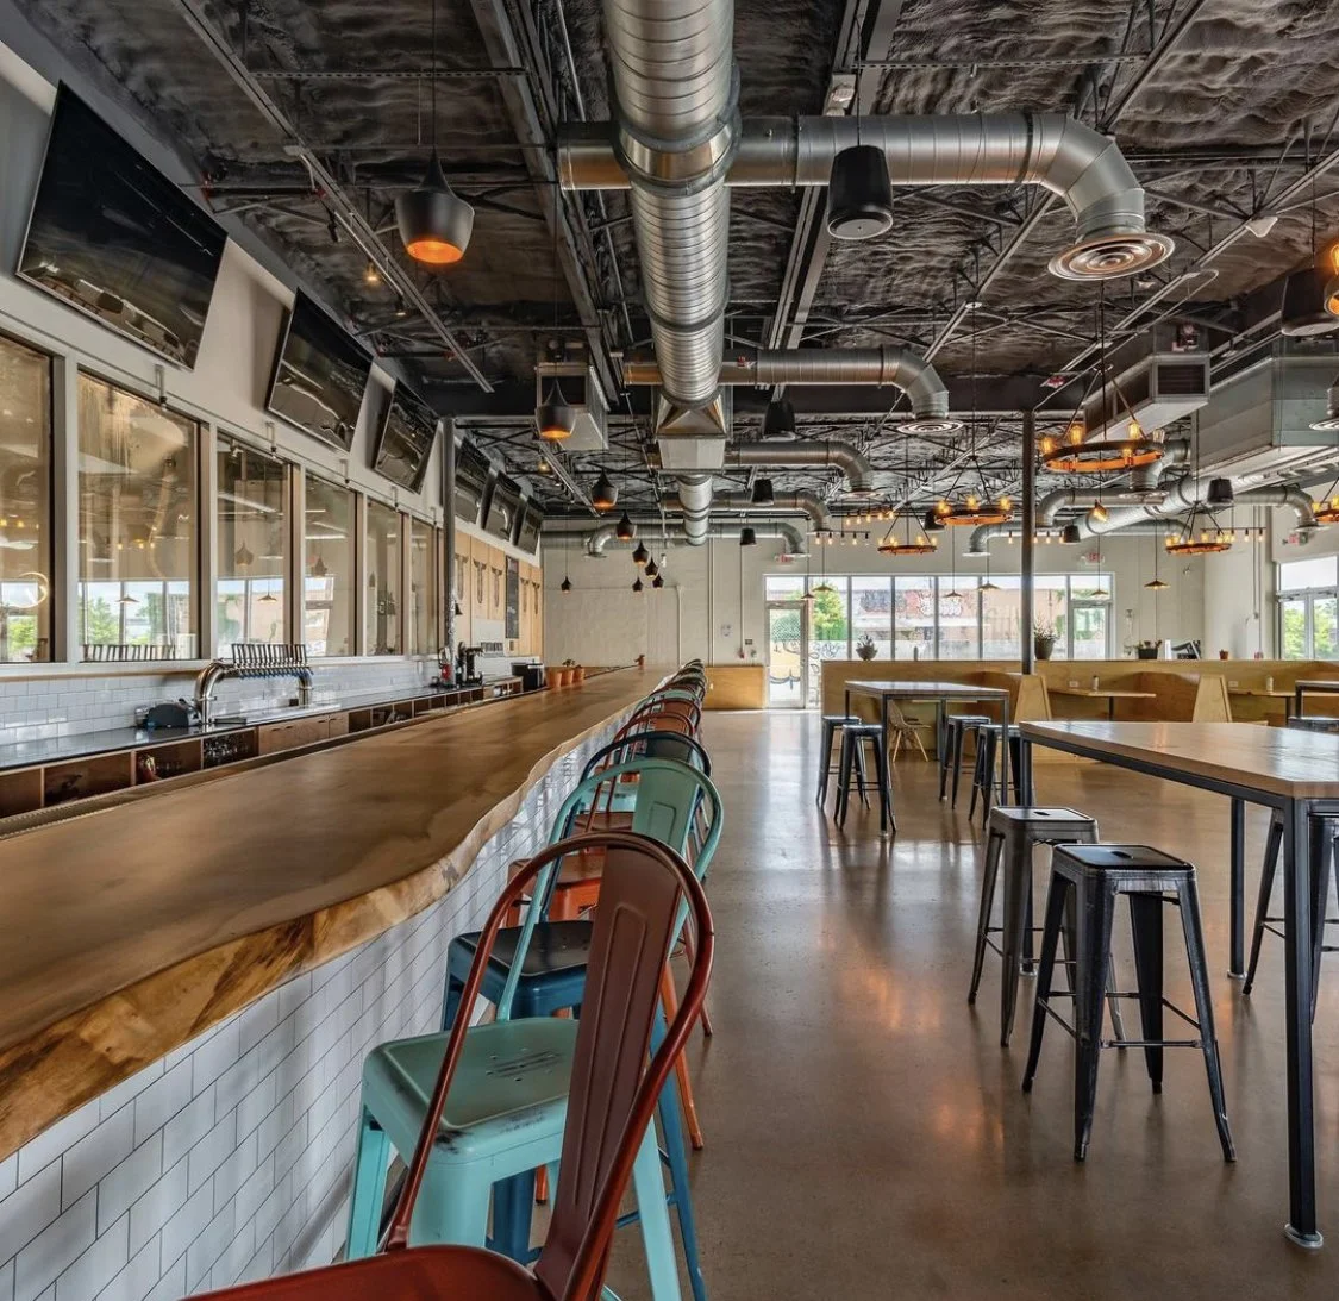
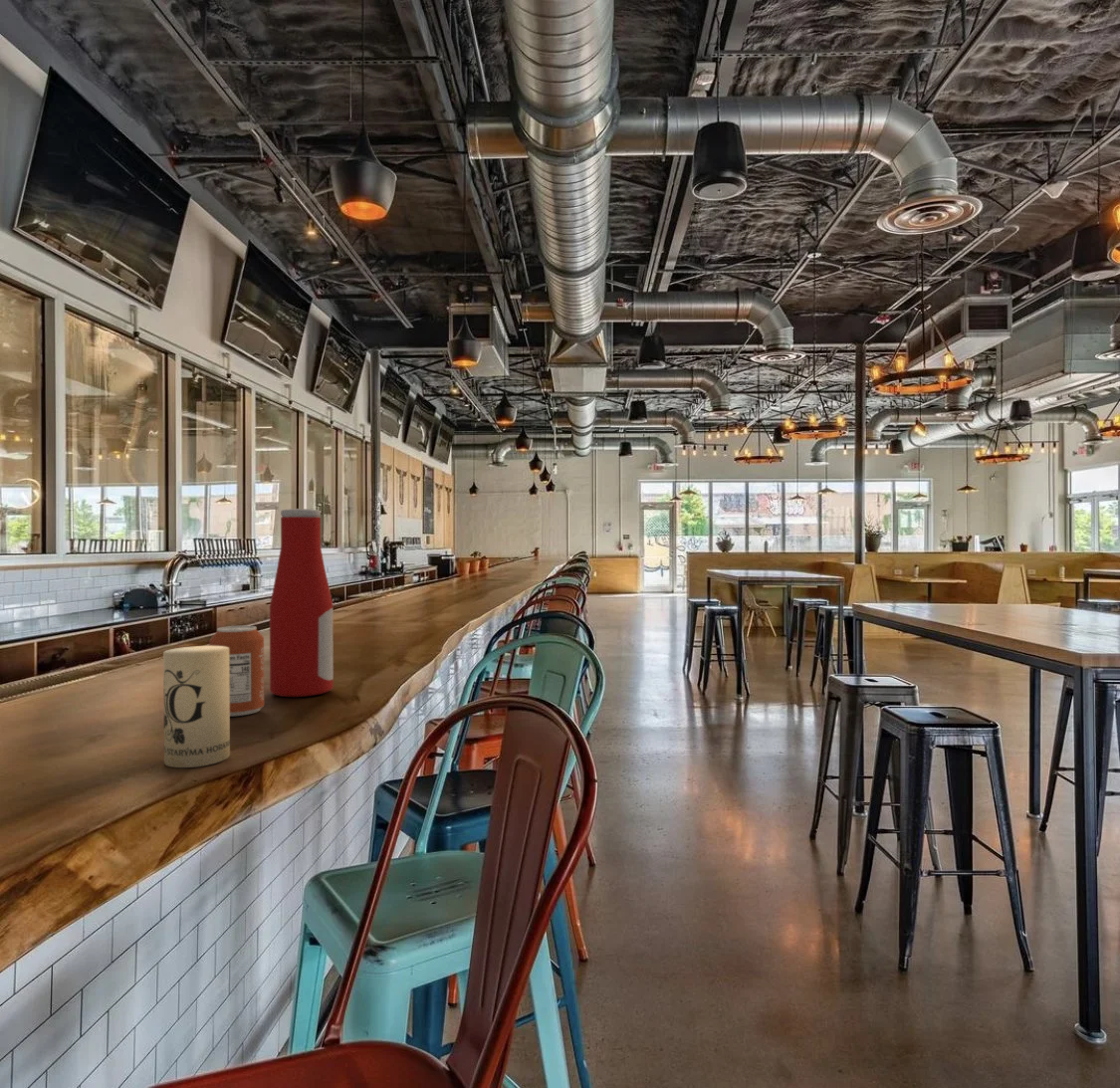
+ candle (197, 704)
+ bottle (302, 600)
+ can (237, 669)
